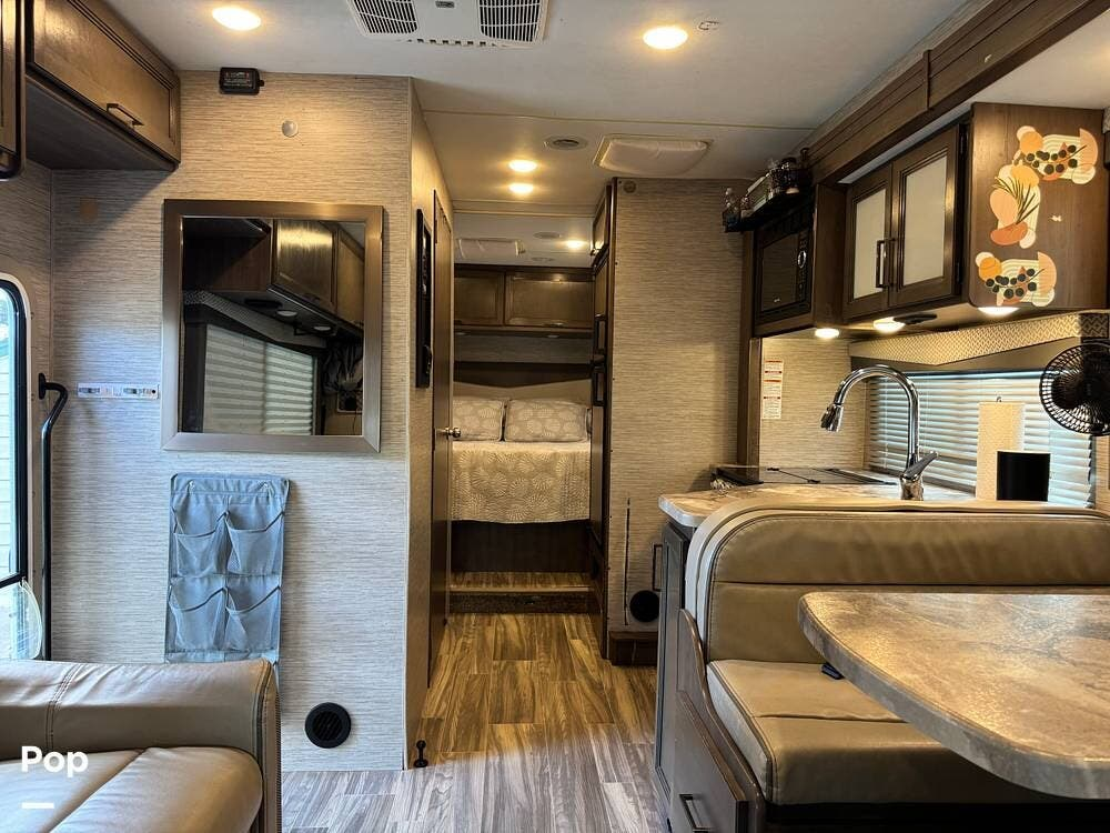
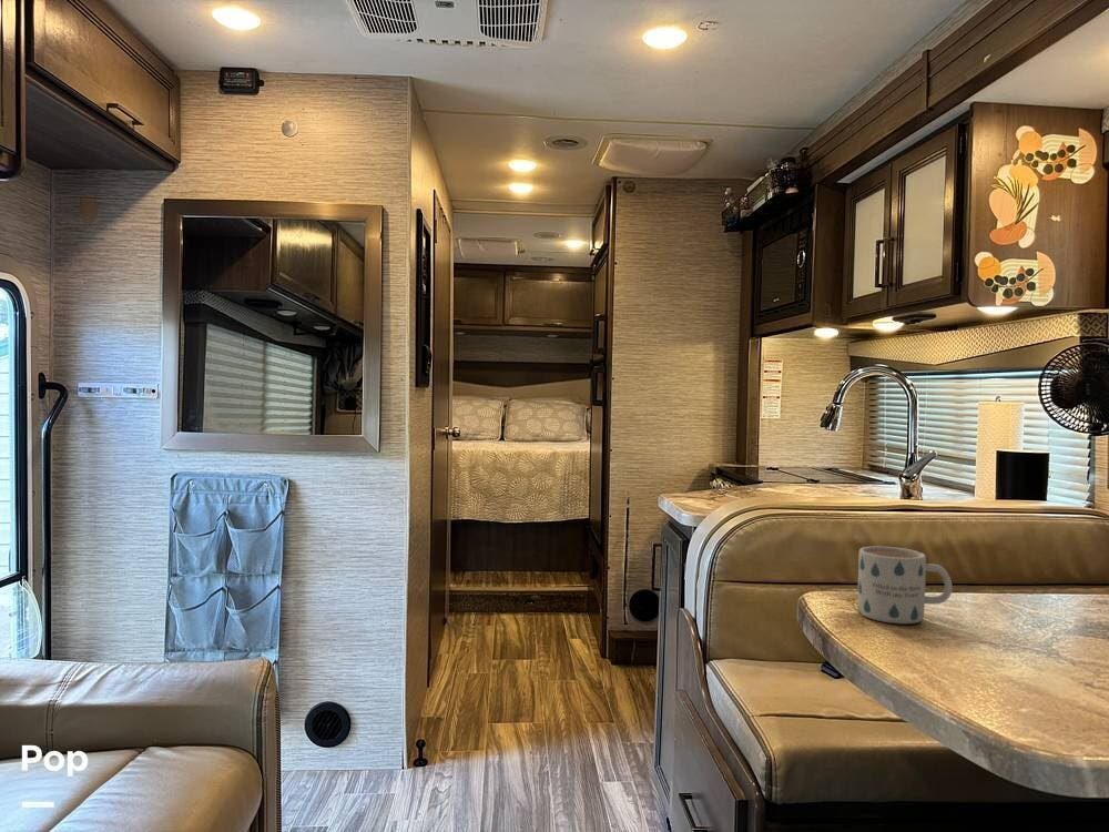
+ mug (904, 585)
